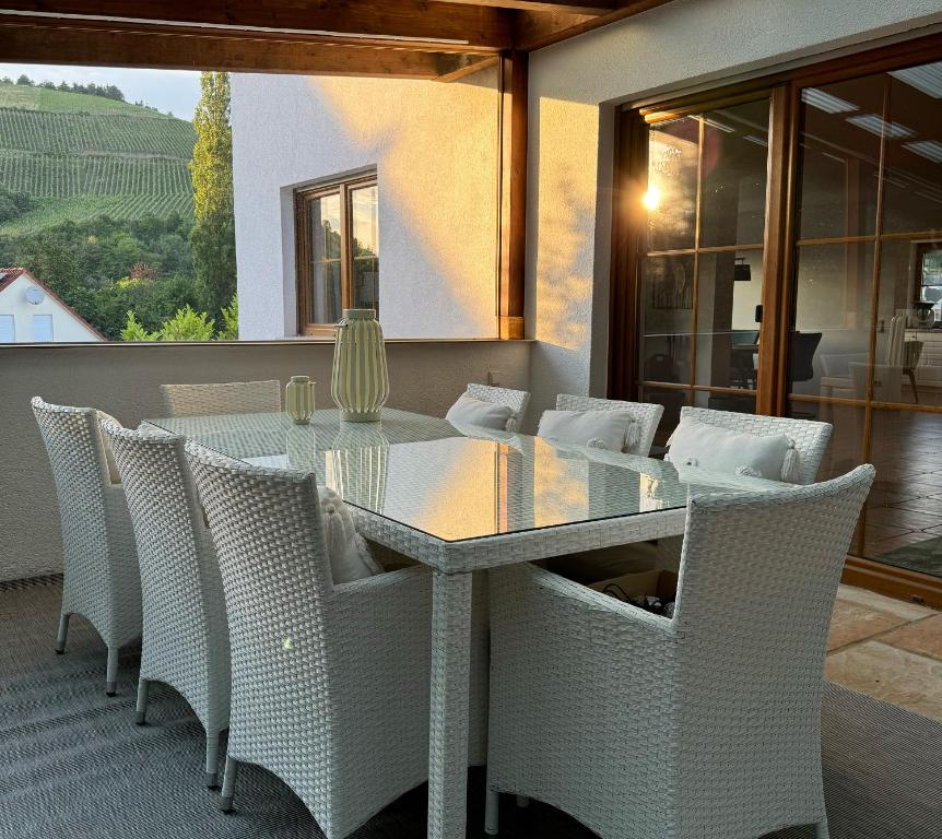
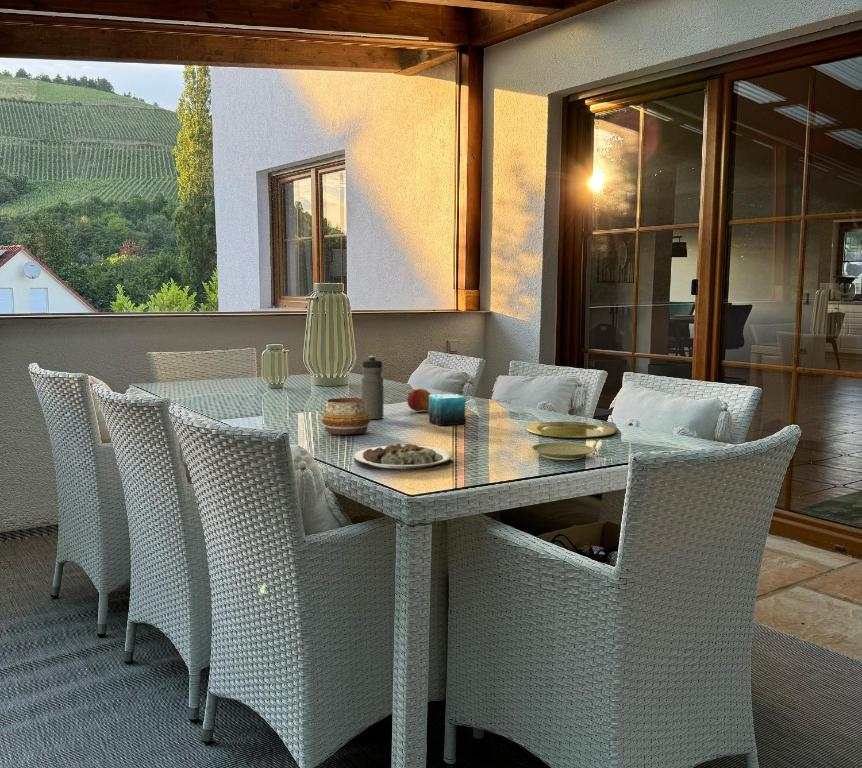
+ fruit (420, 399)
+ plate (562, 452)
+ water bottle (372, 386)
+ candle (446, 403)
+ decorative bowl (346, 416)
+ plate (570, 429)
+ plate (403, 454)
